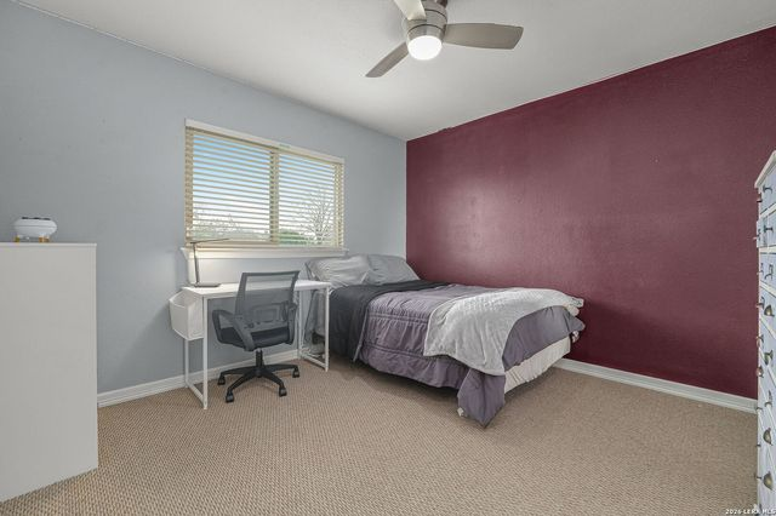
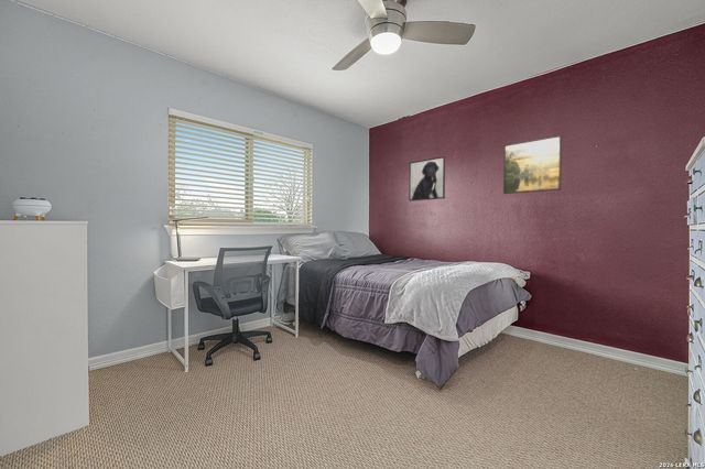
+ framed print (426, 179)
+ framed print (530, 166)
